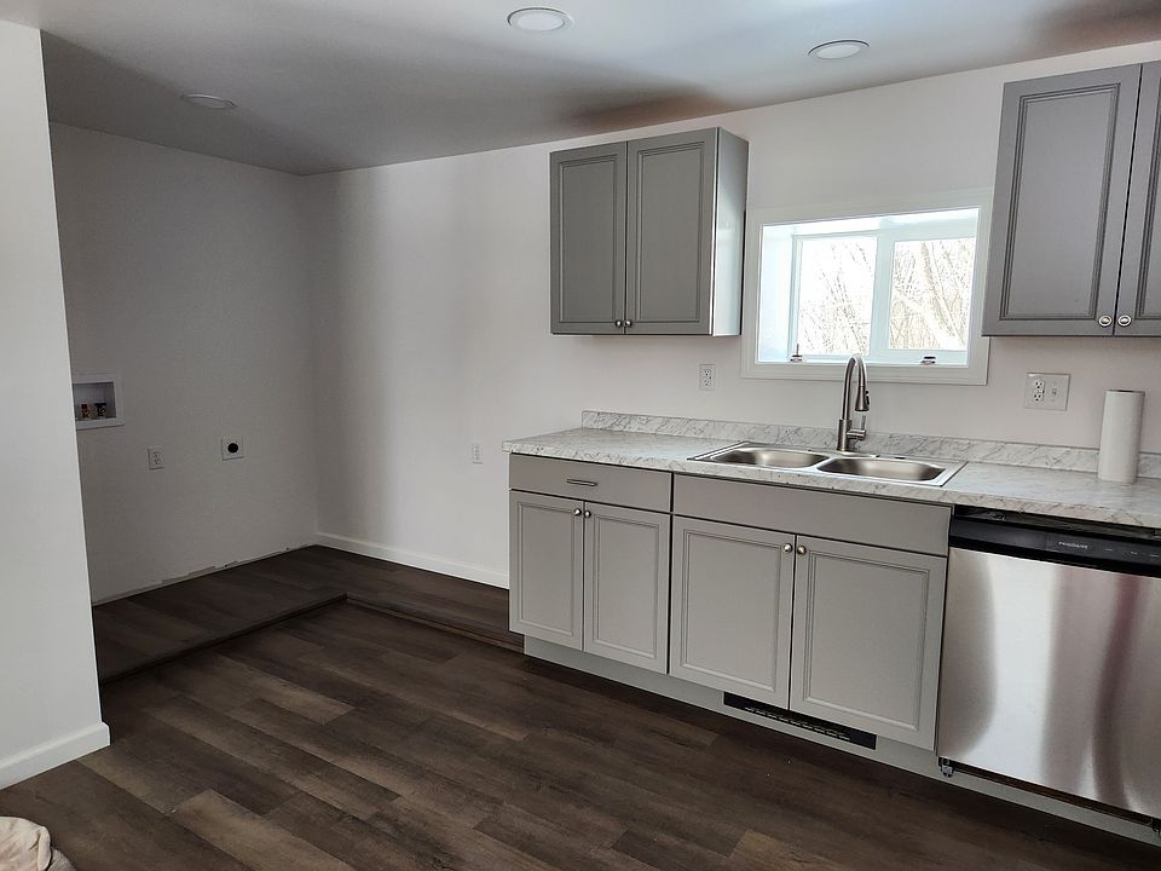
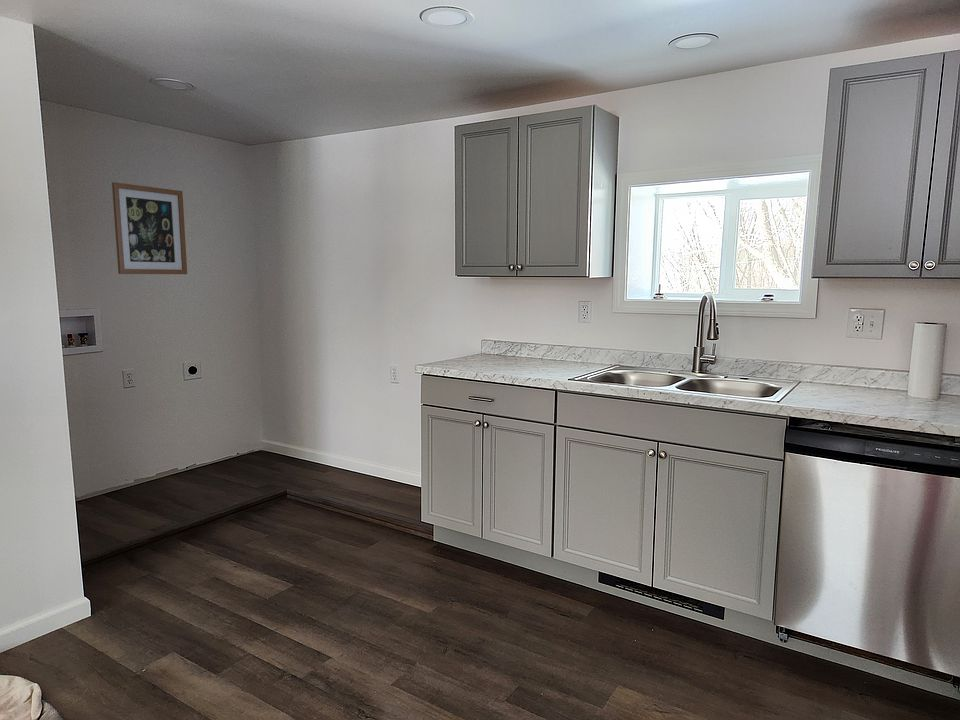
+ wall art (151, 230)
